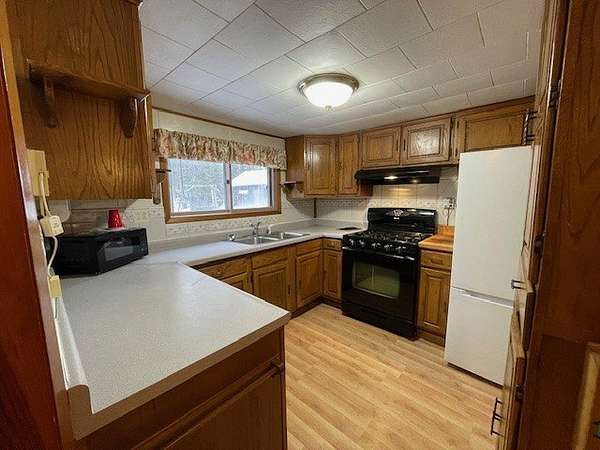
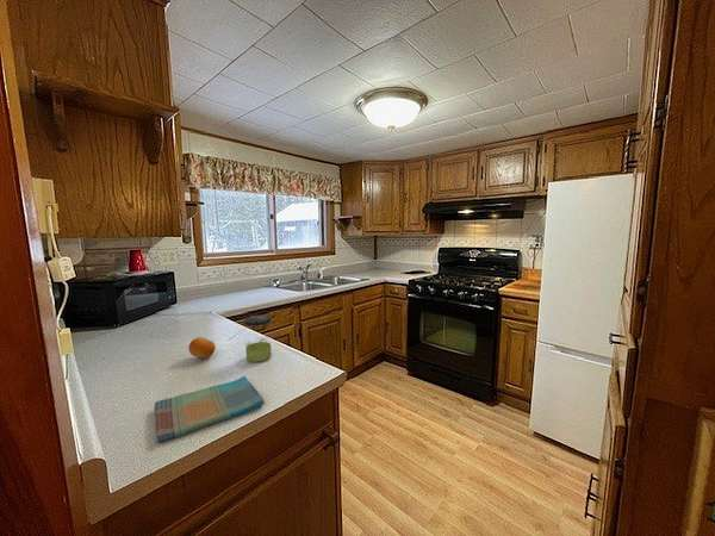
+ dish towel (210, 403)
+ fruit (201, 347)
+ jar (257, 338)
